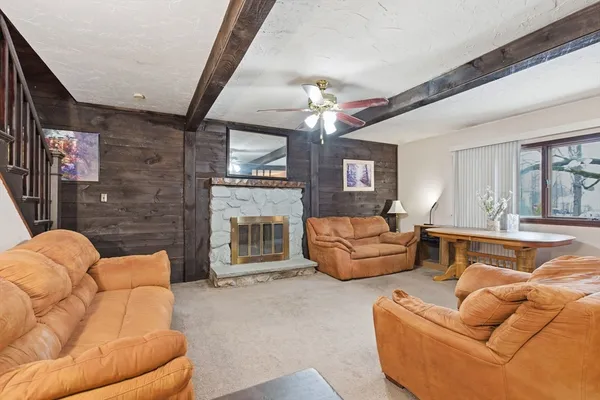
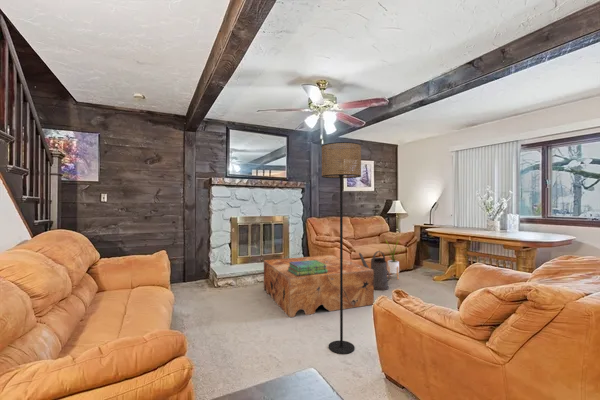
+ watering can (373, 267)
+ coffee table (314, 280)
+ house plant (393, 256)
+ stack of books (307, 267)
+ floor lamp (341, 246)
